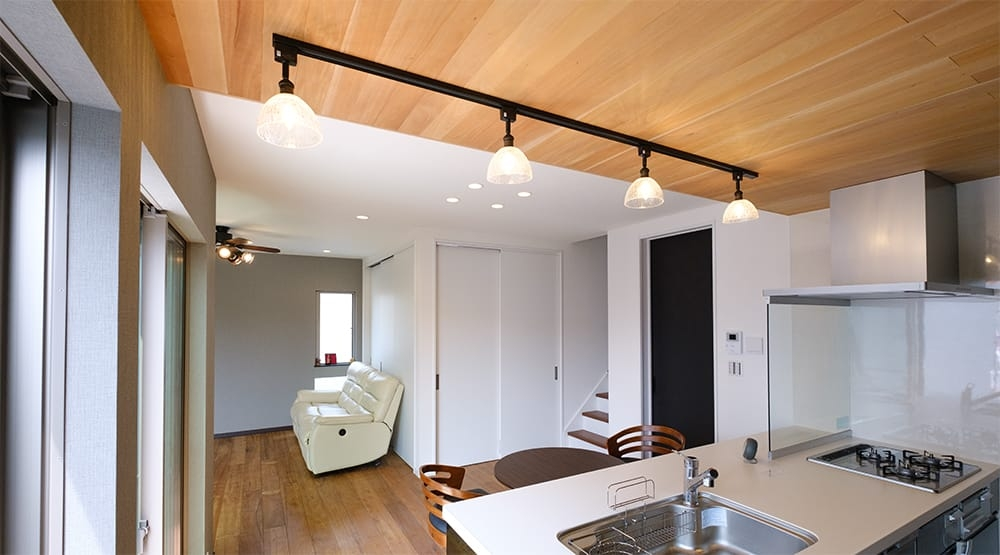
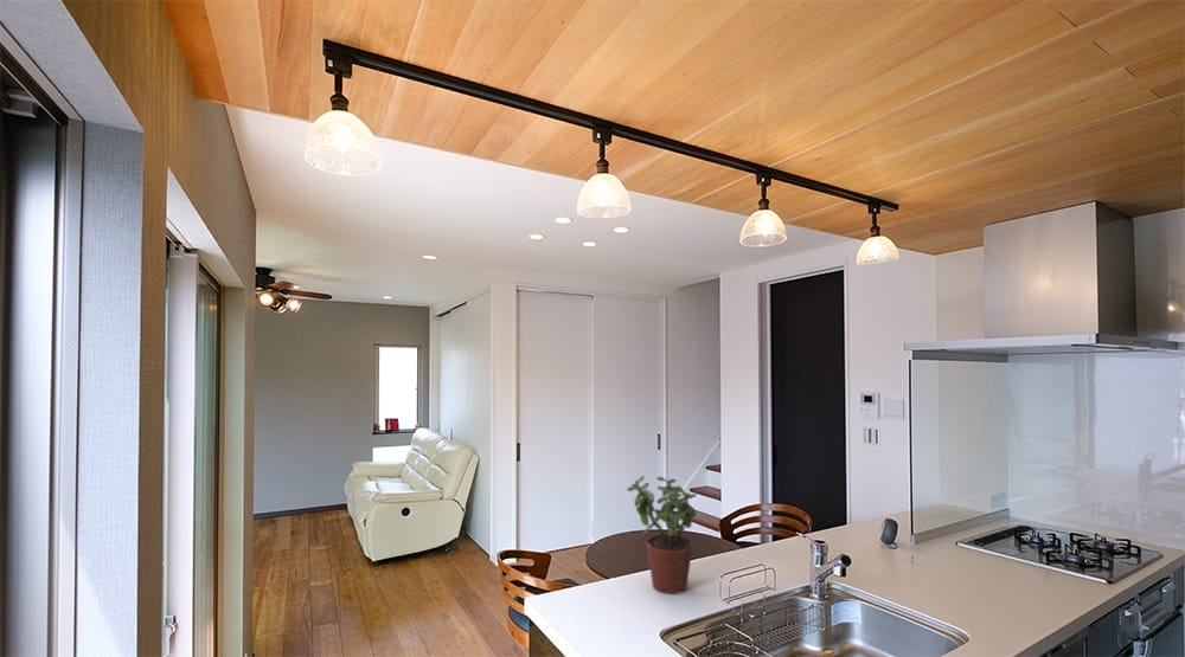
+ potted plant (667, 528)
